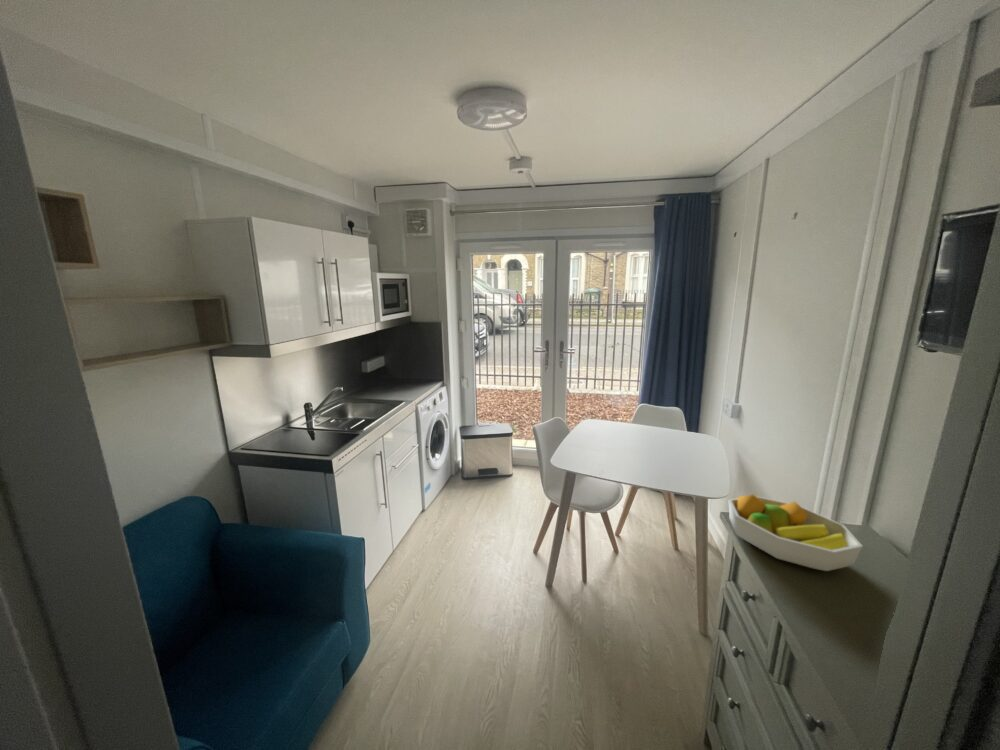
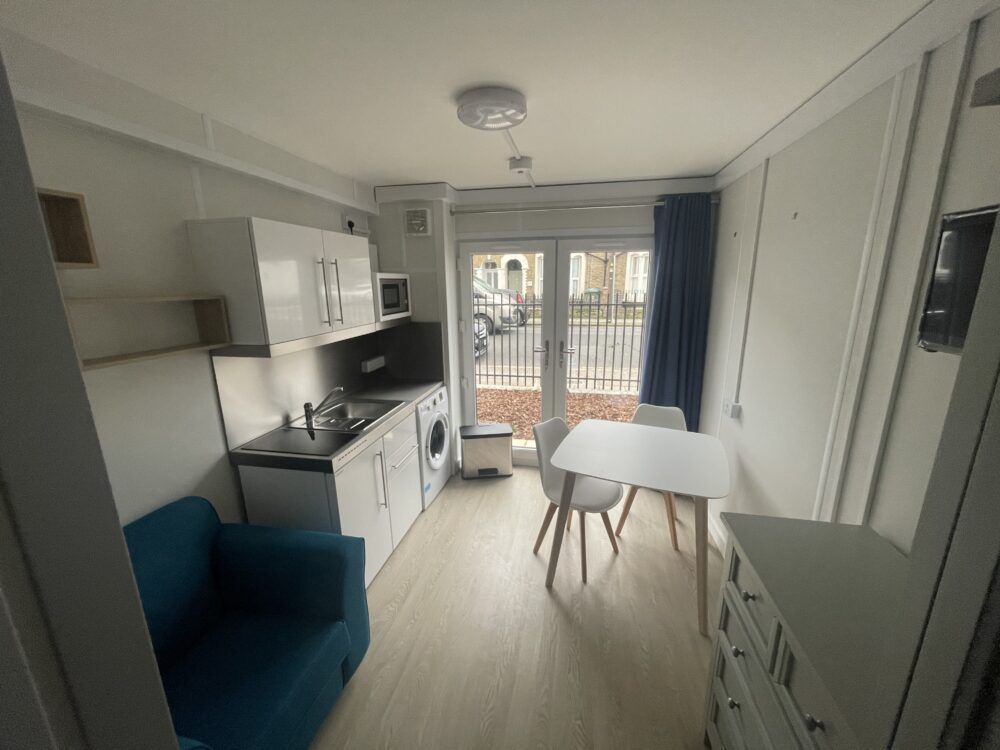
- fruit bowl (787, 527)
